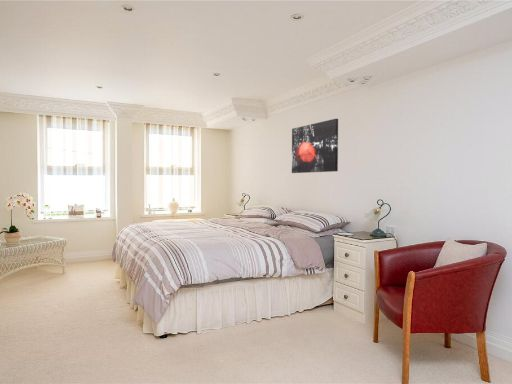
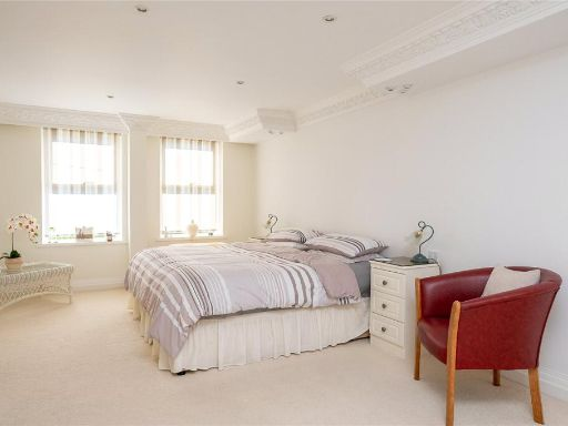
- wall art (312, 148)
